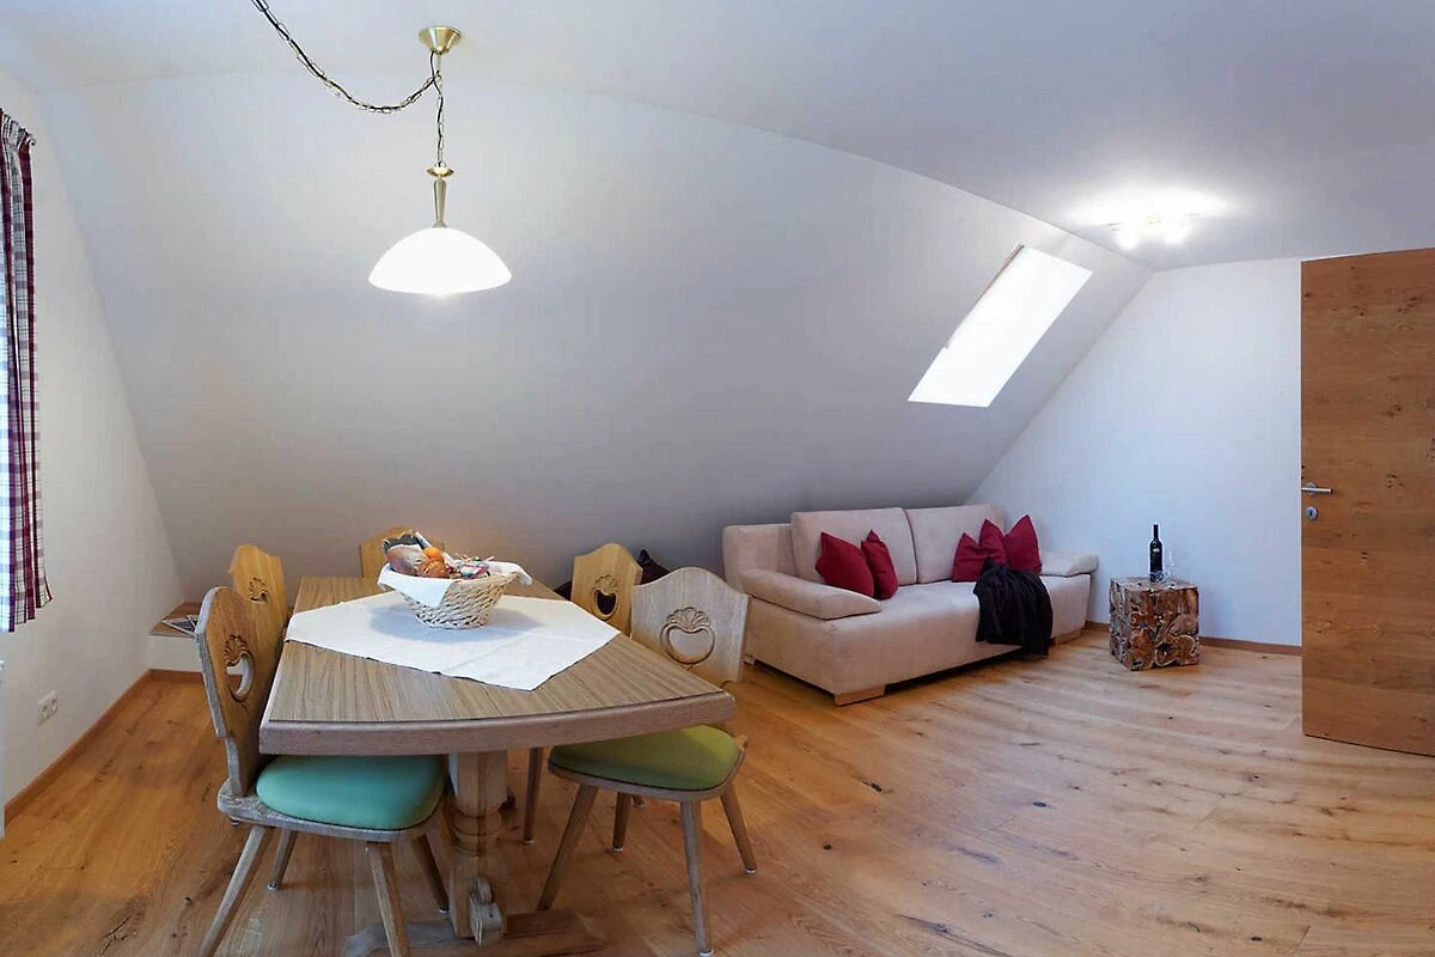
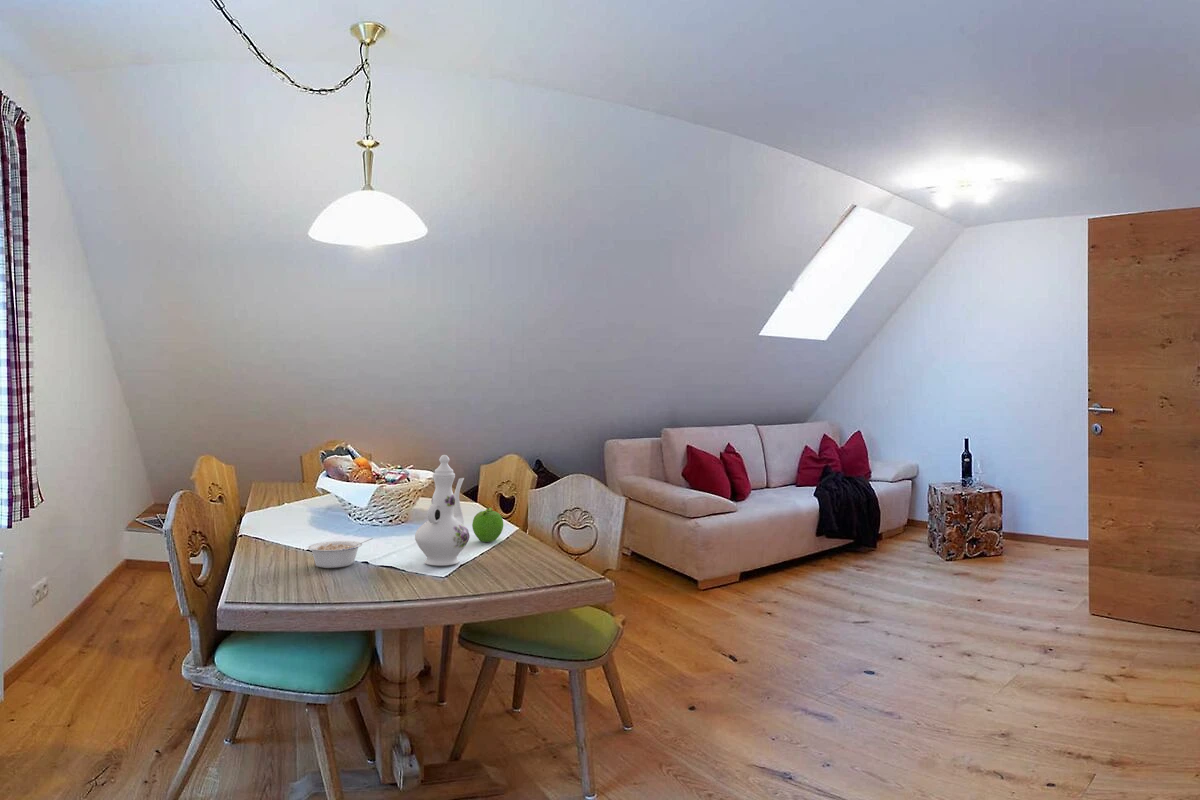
+ legume (336, 552)
+ fruit (487, 524)
+ chinaware (446, 507)
